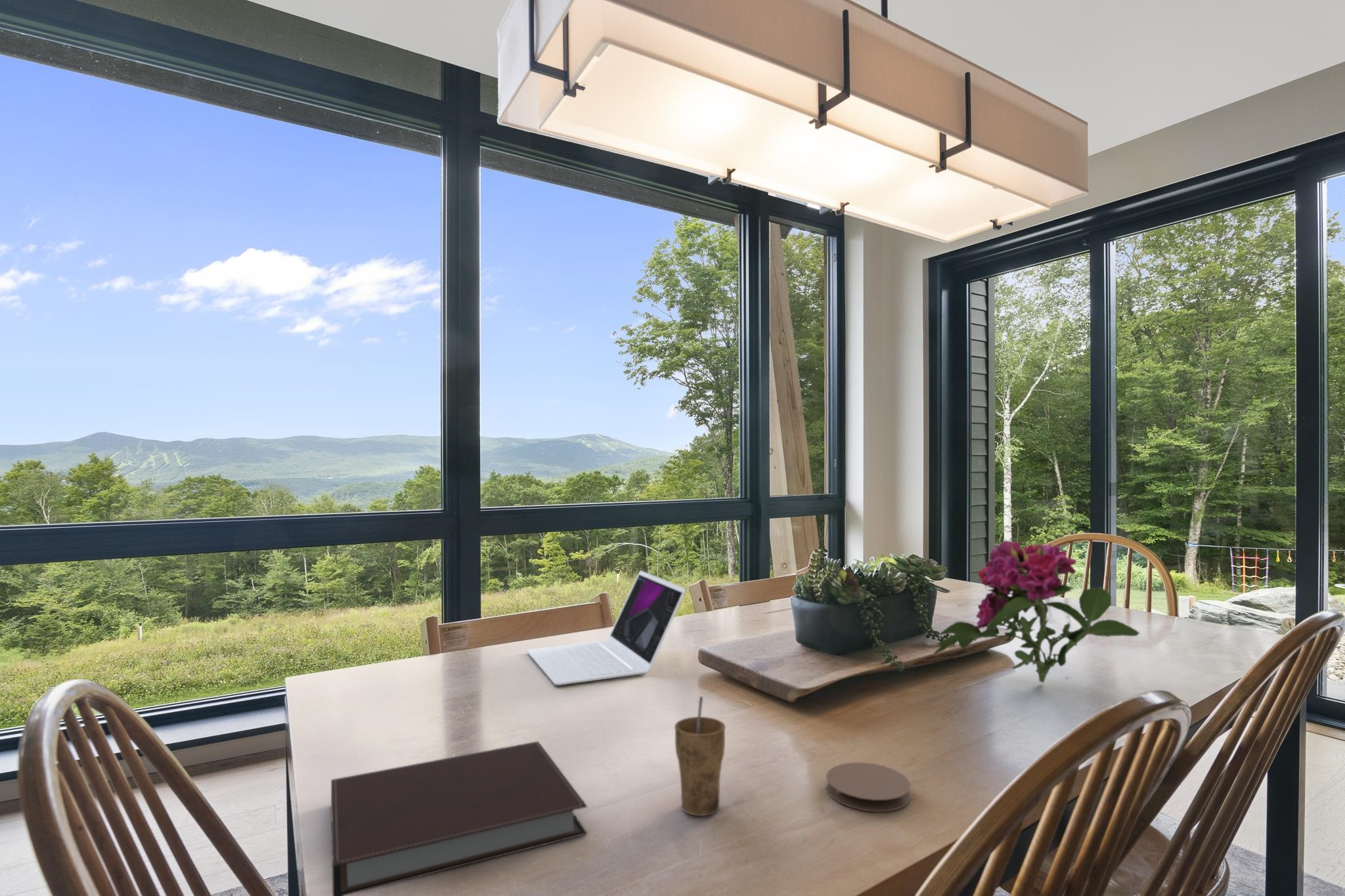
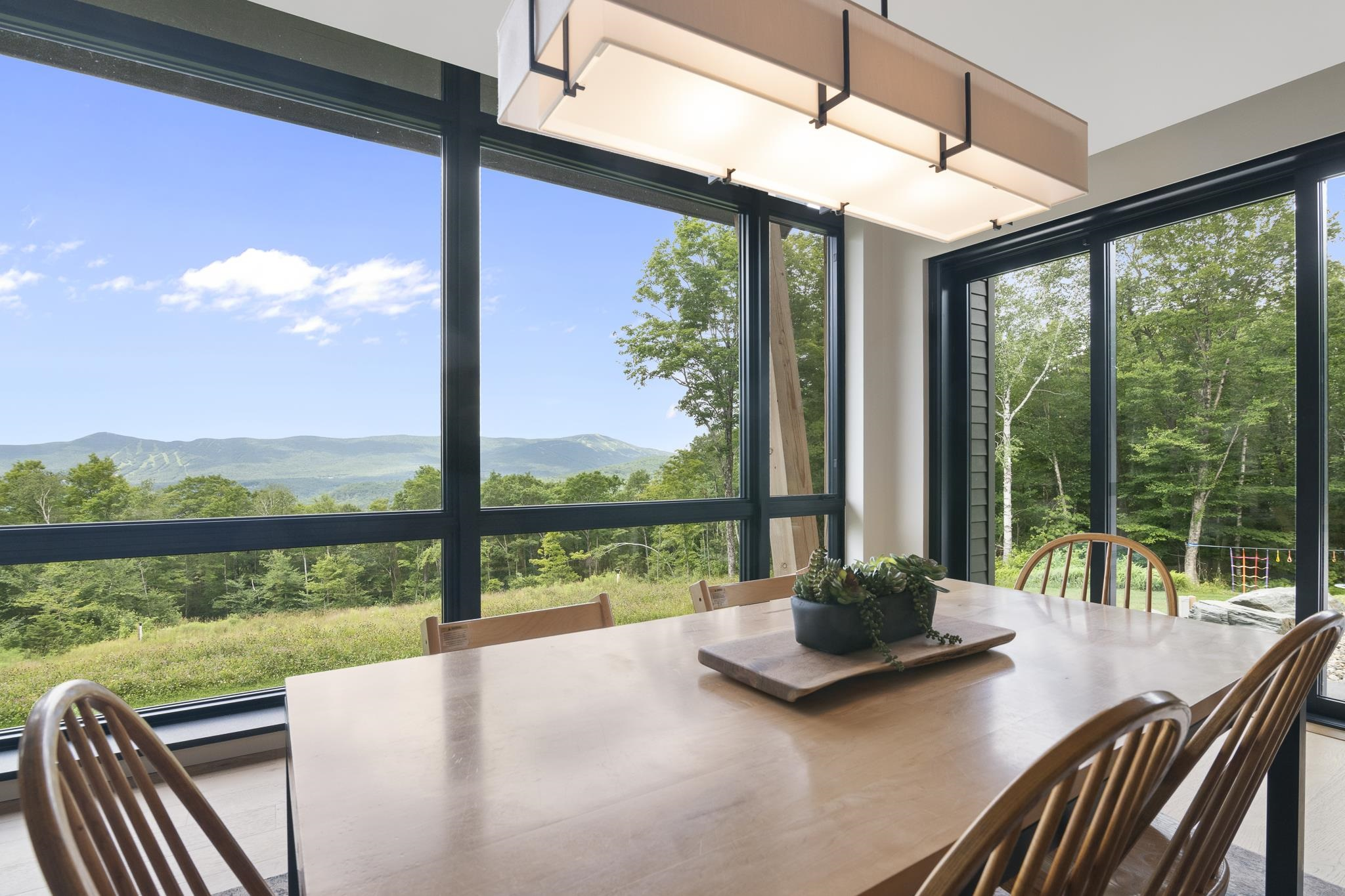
- coaster (868, 785)
- cup (700, 756)
- notebook (453, 804)
- laptop (615, 623)
- flower (1033, 618)
